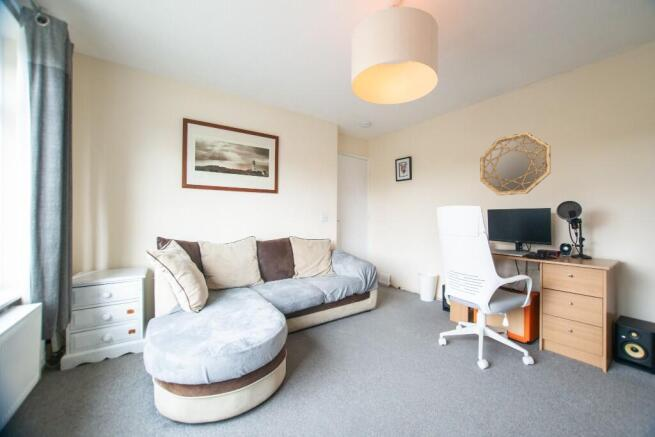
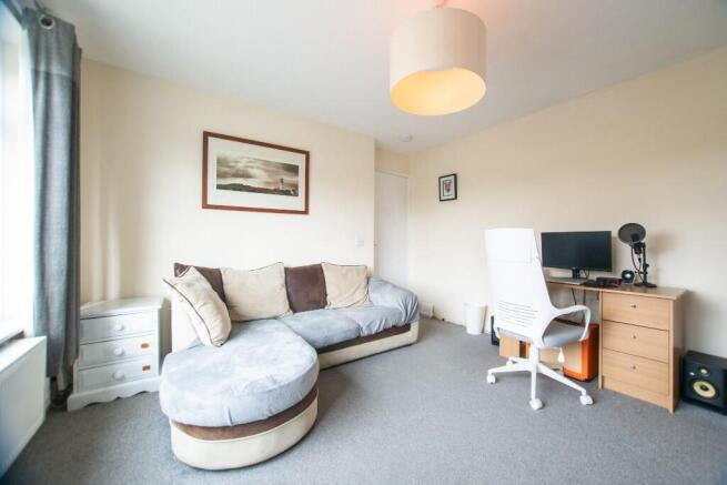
- home mirror (512, 164)
